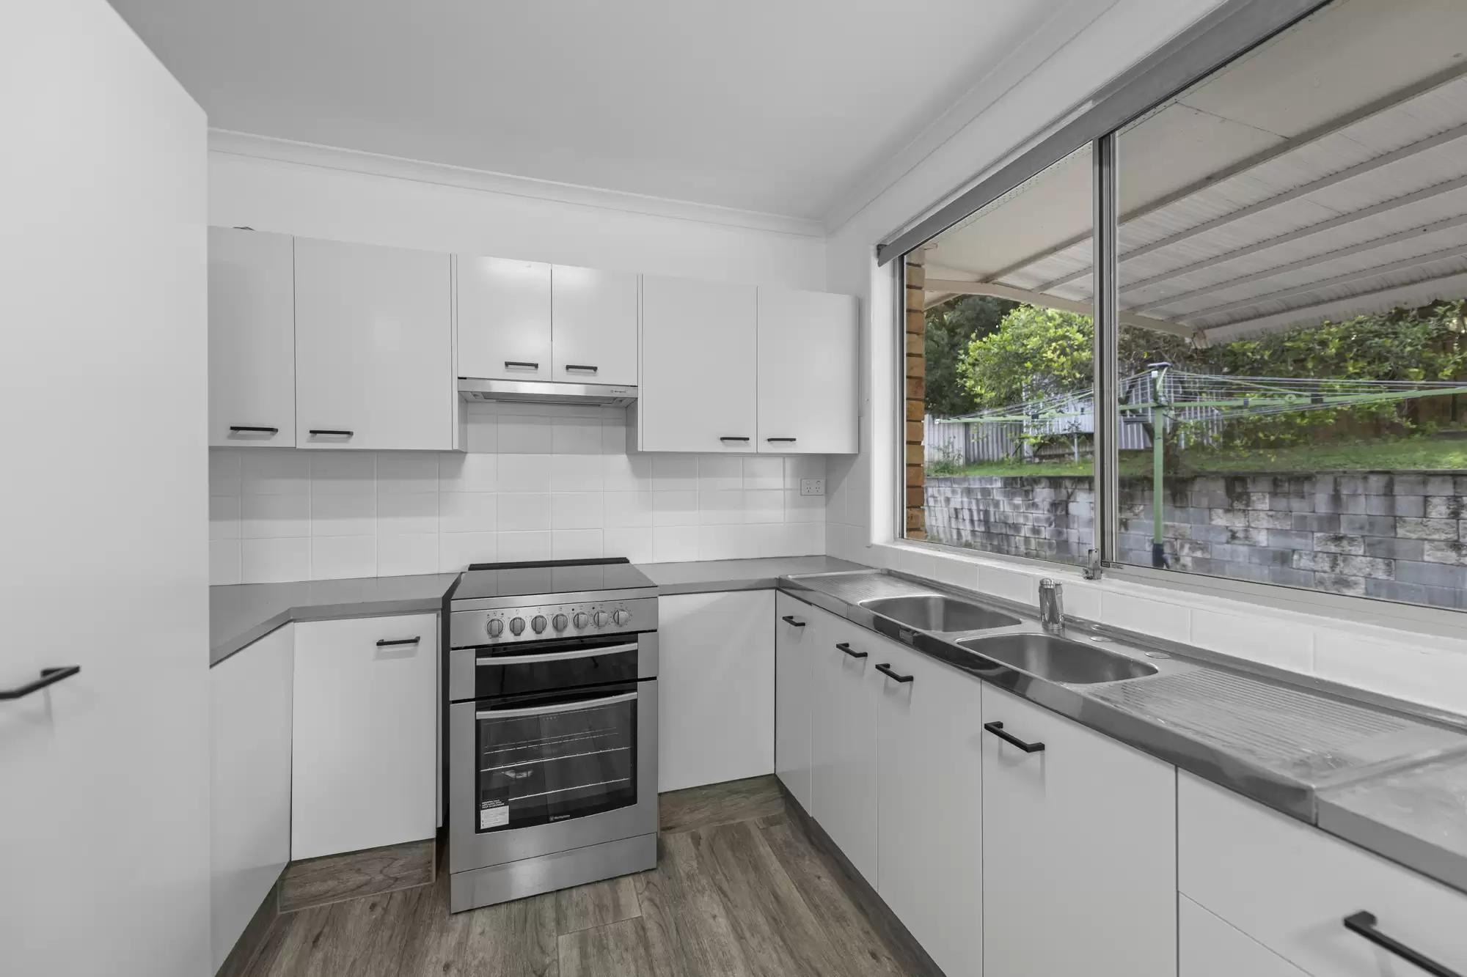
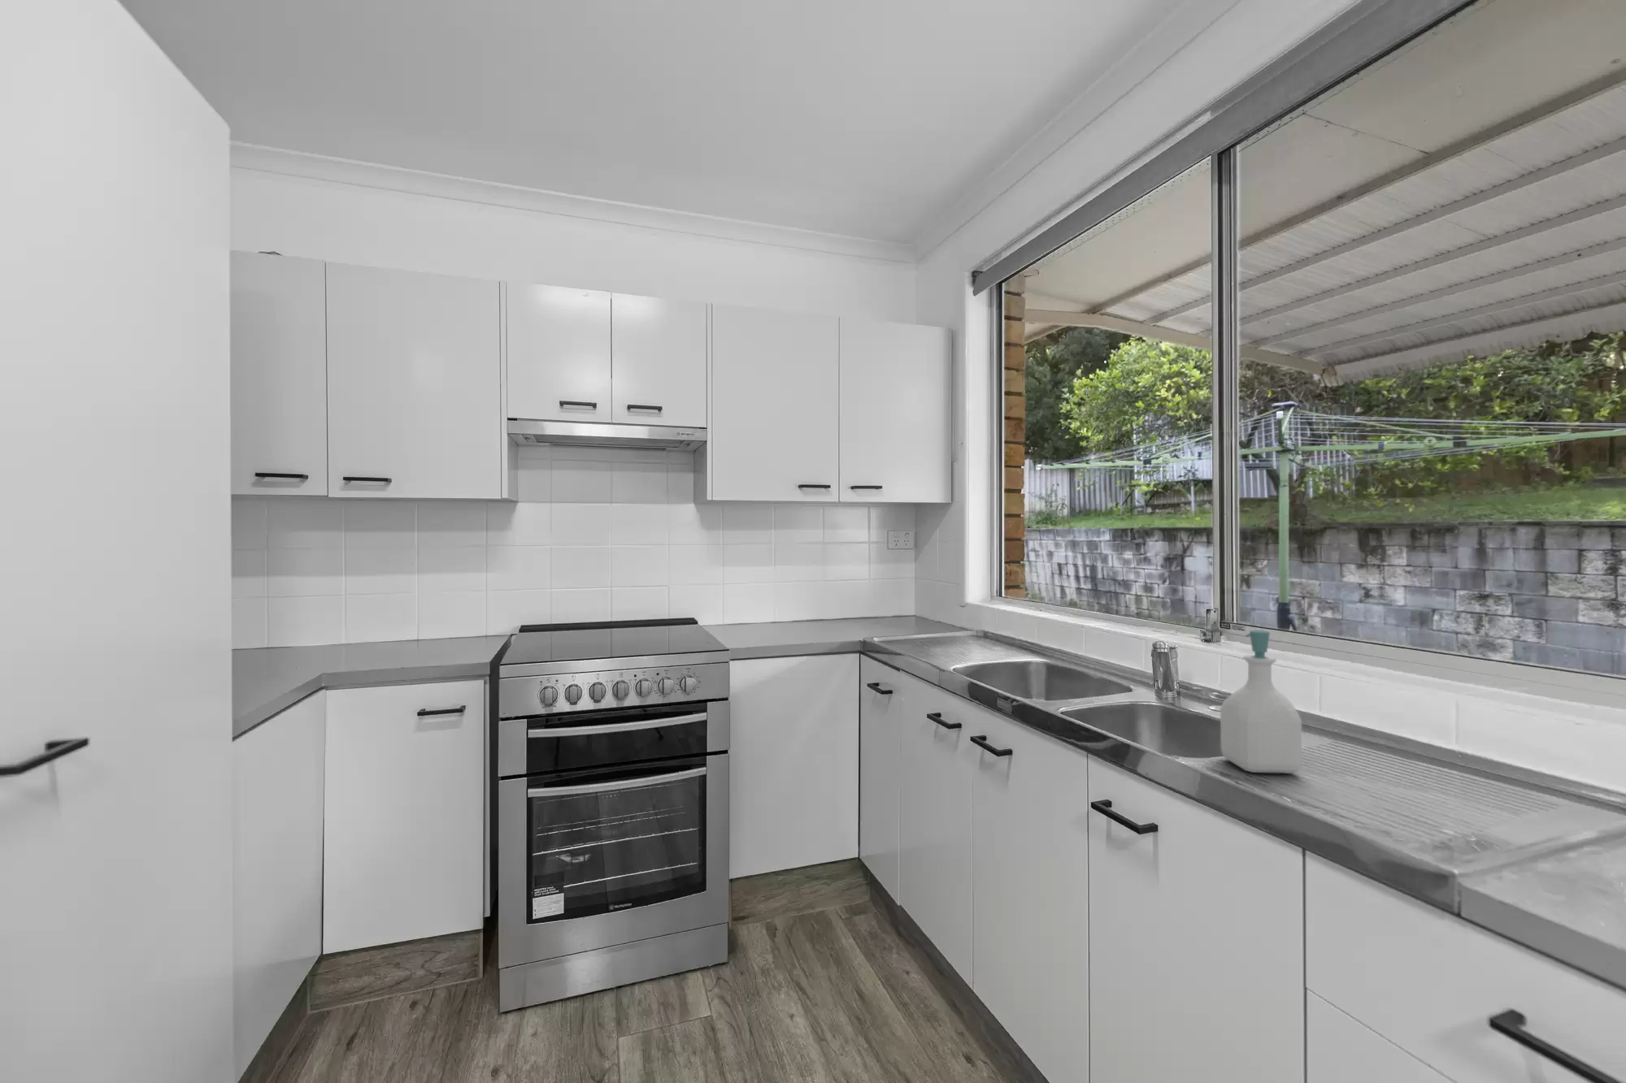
+ soap bottle (1260, 697)
